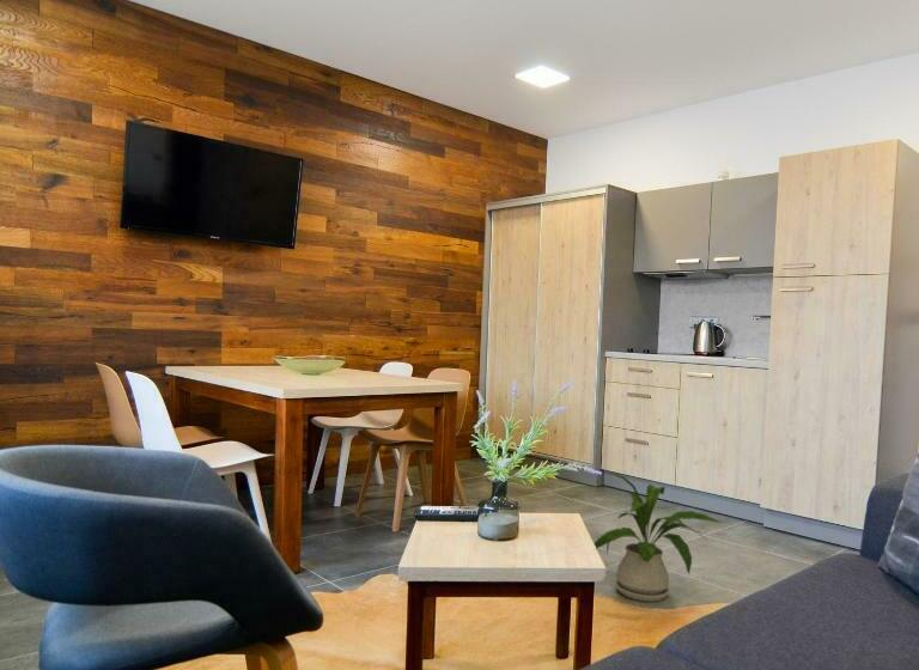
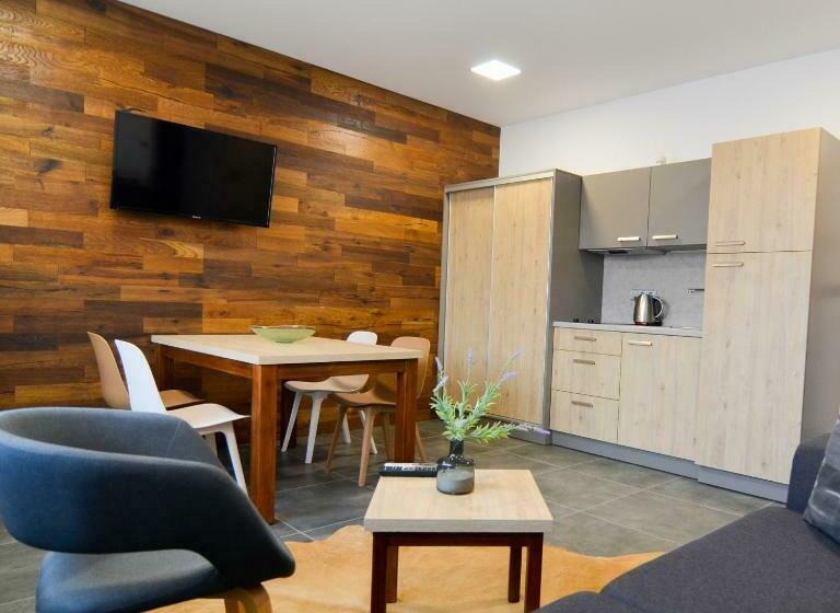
- house plant (655, 536)
